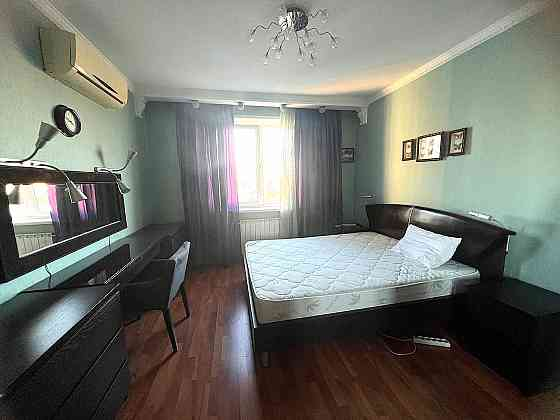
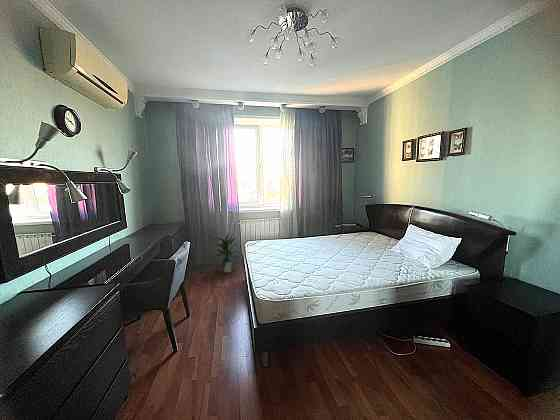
+ indoor plant (226, 252)
